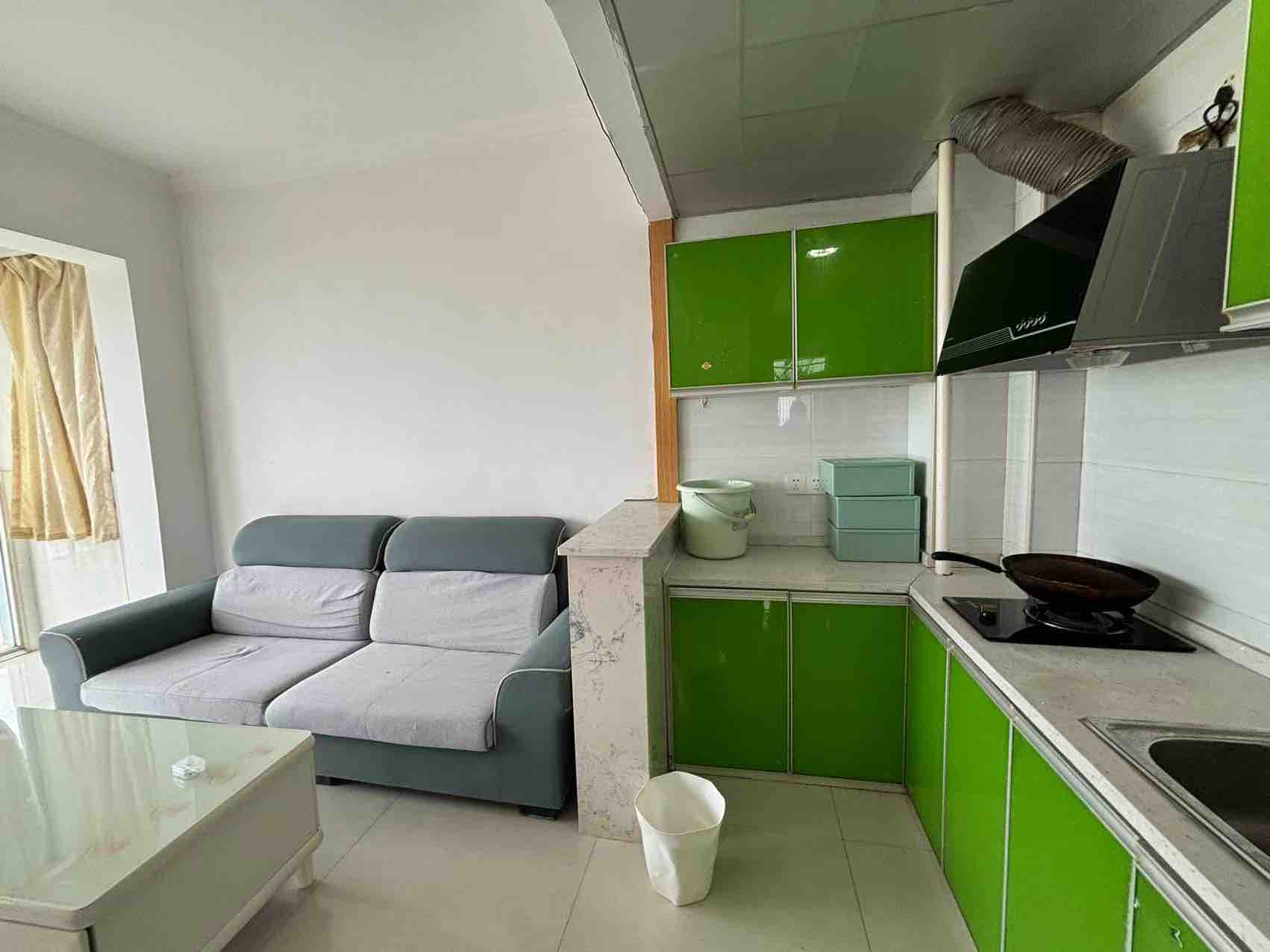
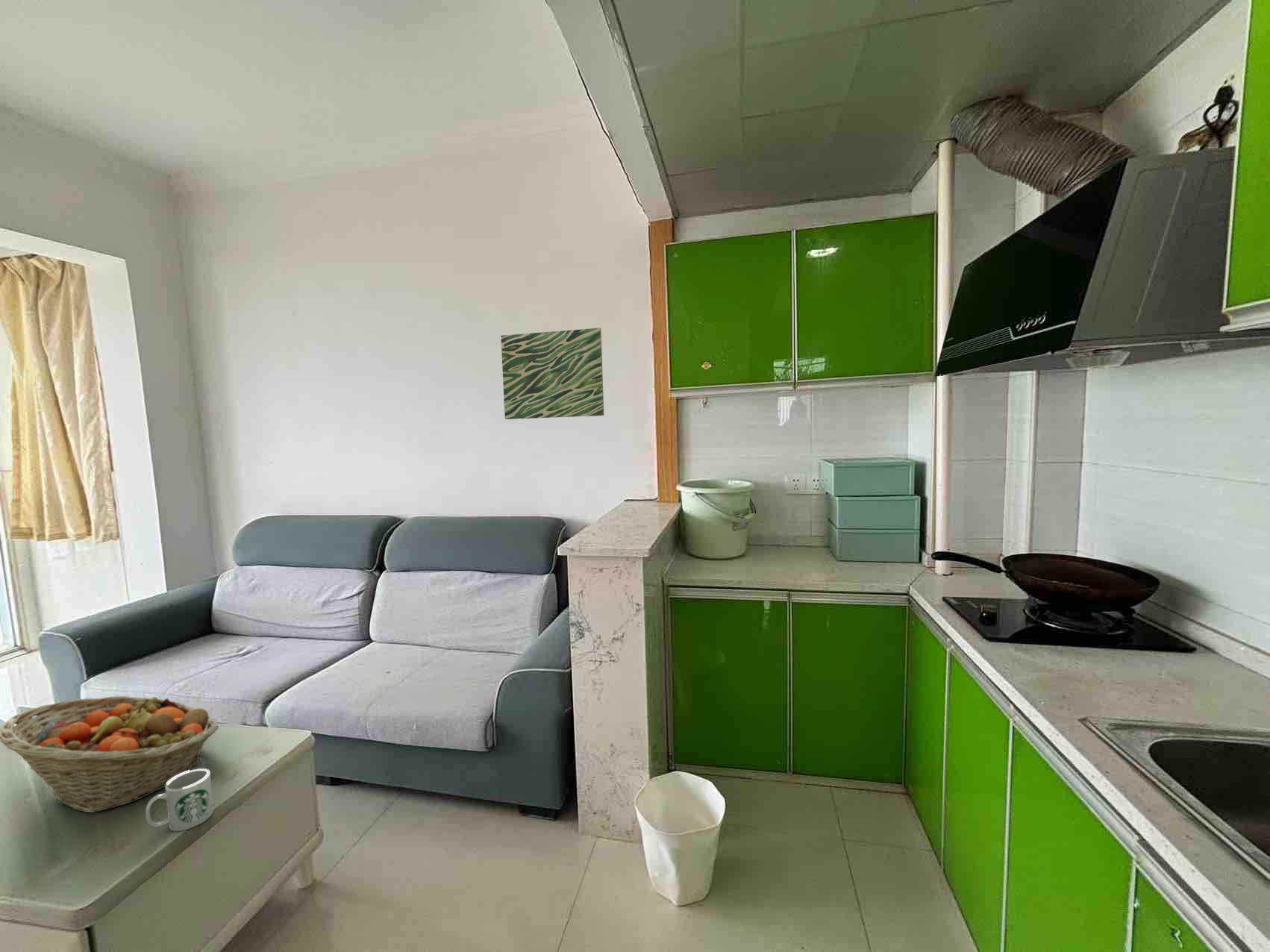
+ wall art (551, 375)
+ fruit basket (118, 739)
+ mug (180, 803)
